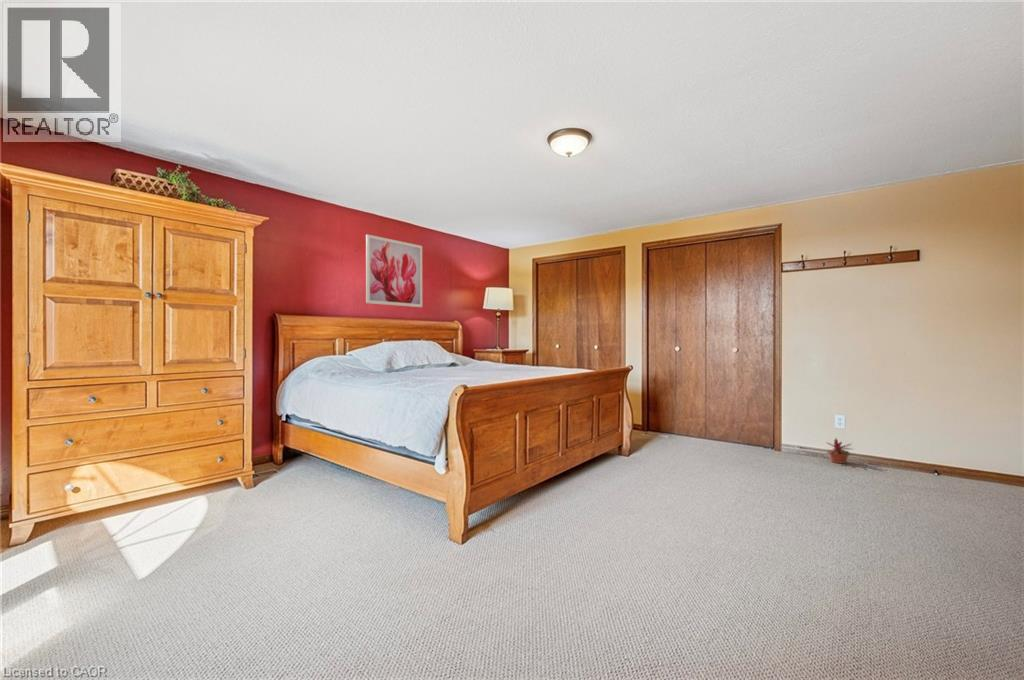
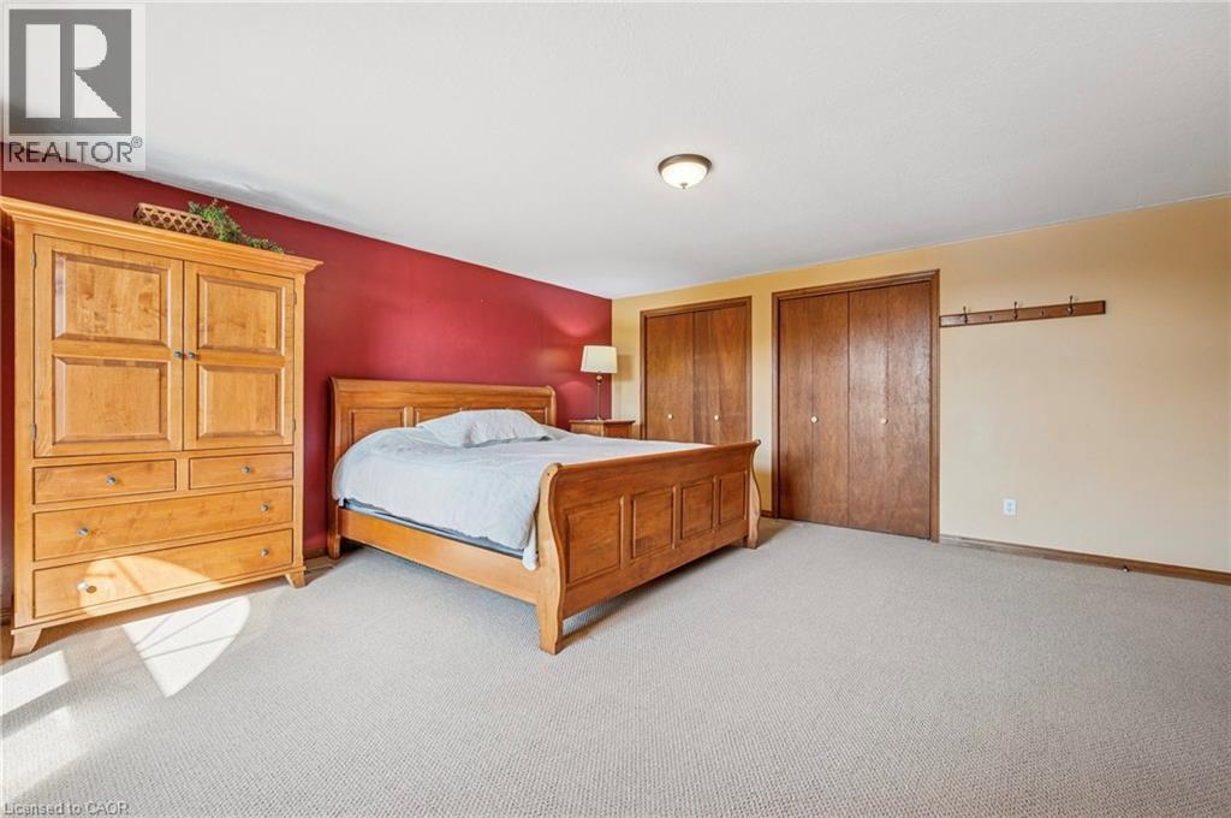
- potted plant (838, 449)
- wall art (395, 272)
